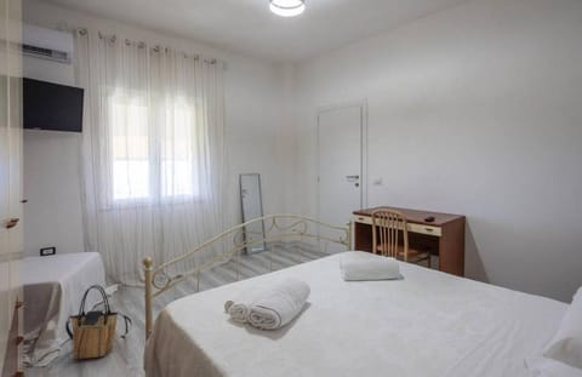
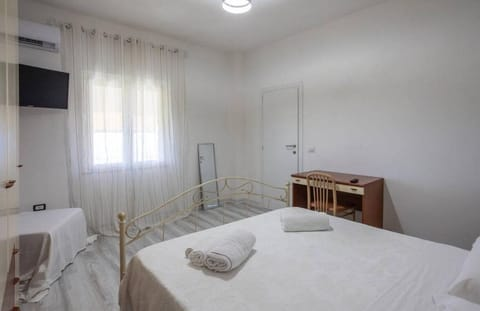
- tote bag (99, 315)
